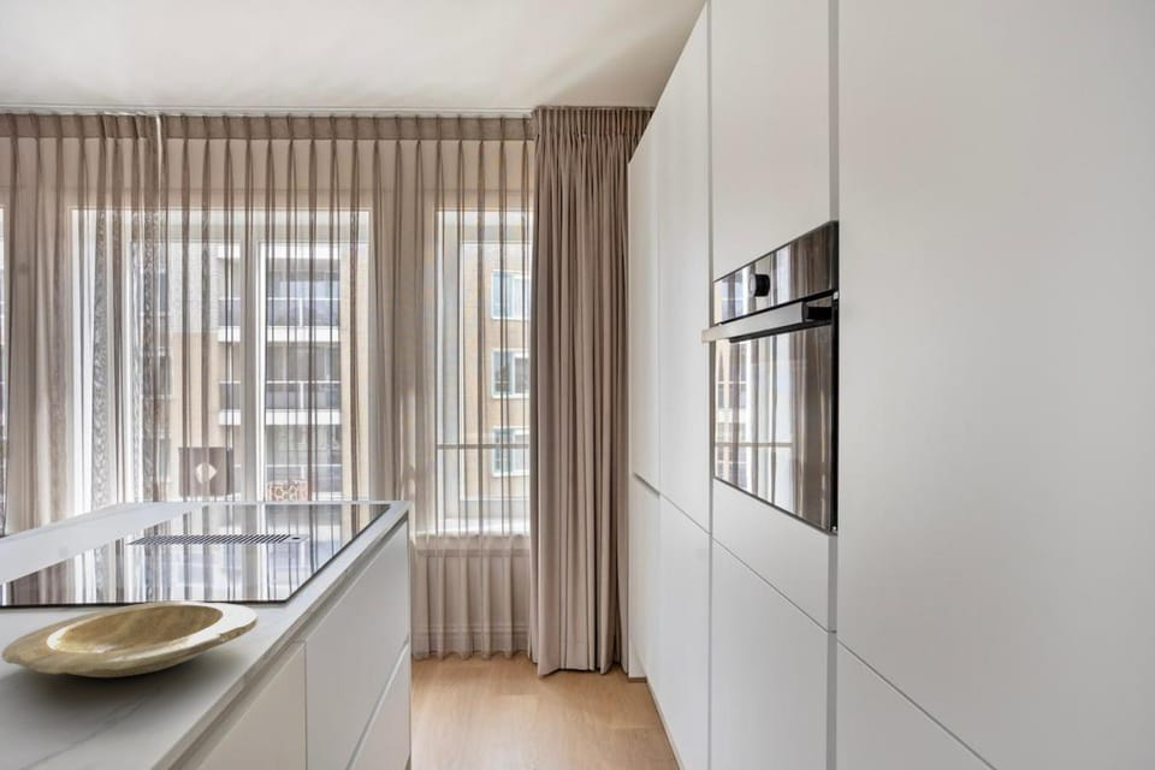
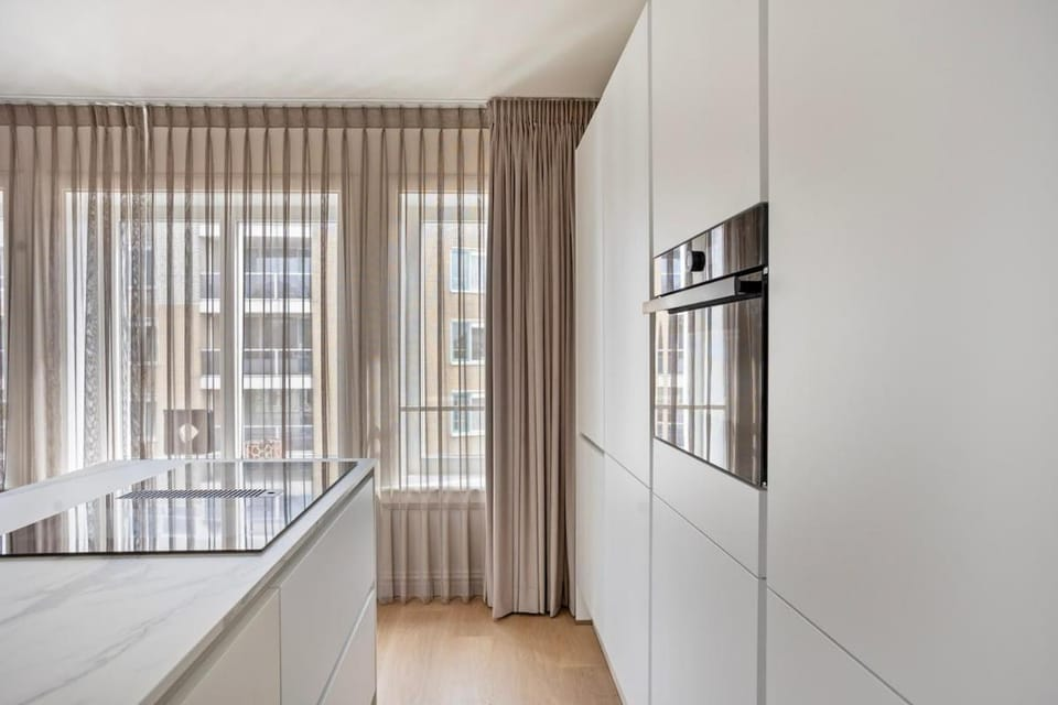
- plate (134, 644)
